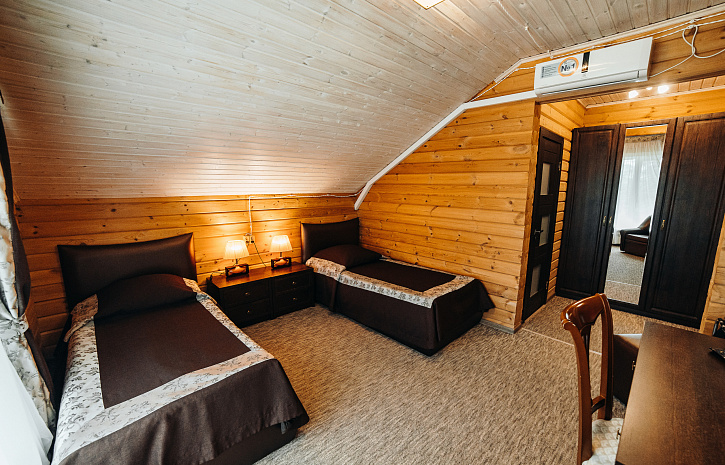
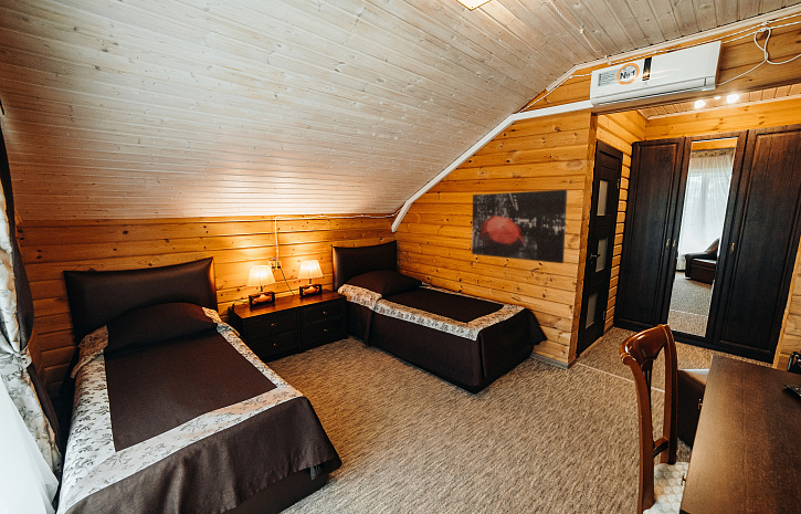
+ wall art (514, 225)
